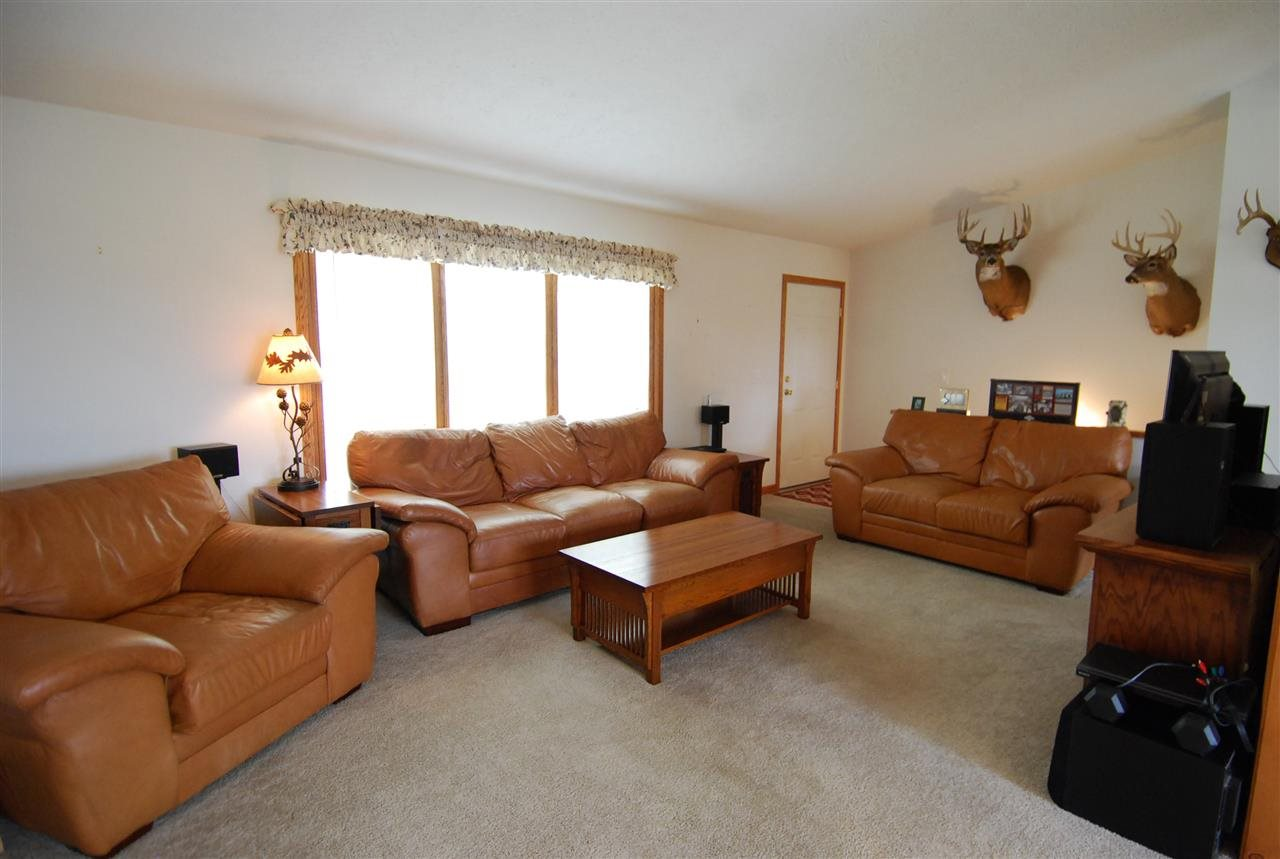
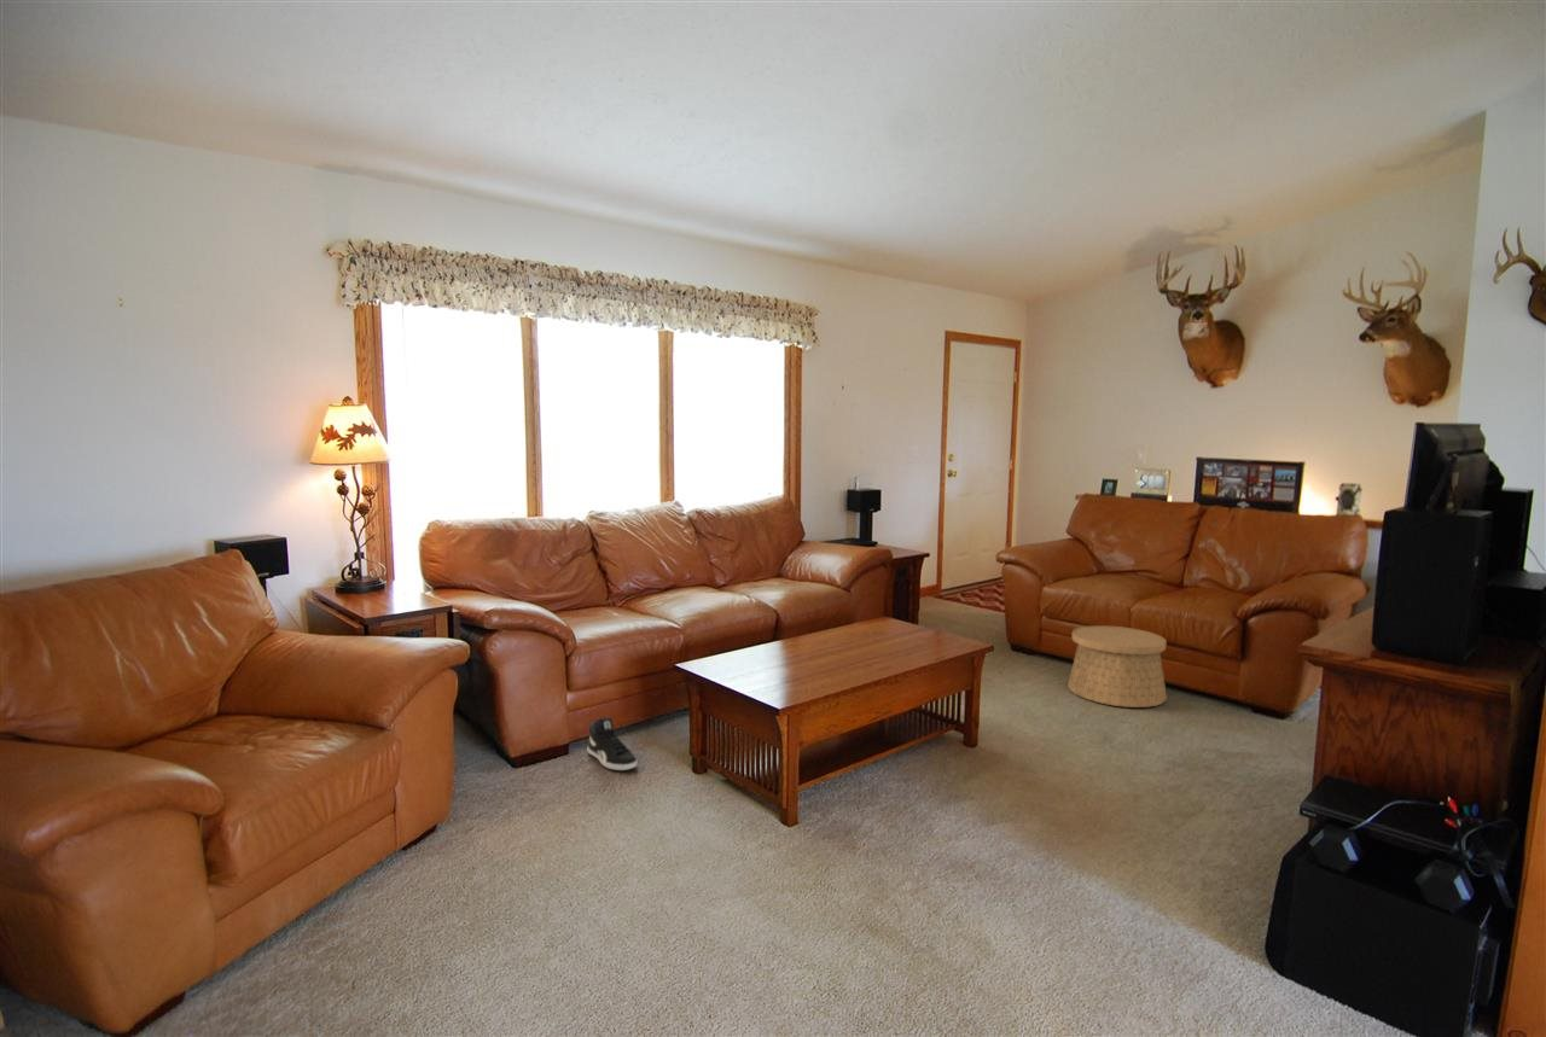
+ basket (1117, 664)
+ sneaker (609, 740)
